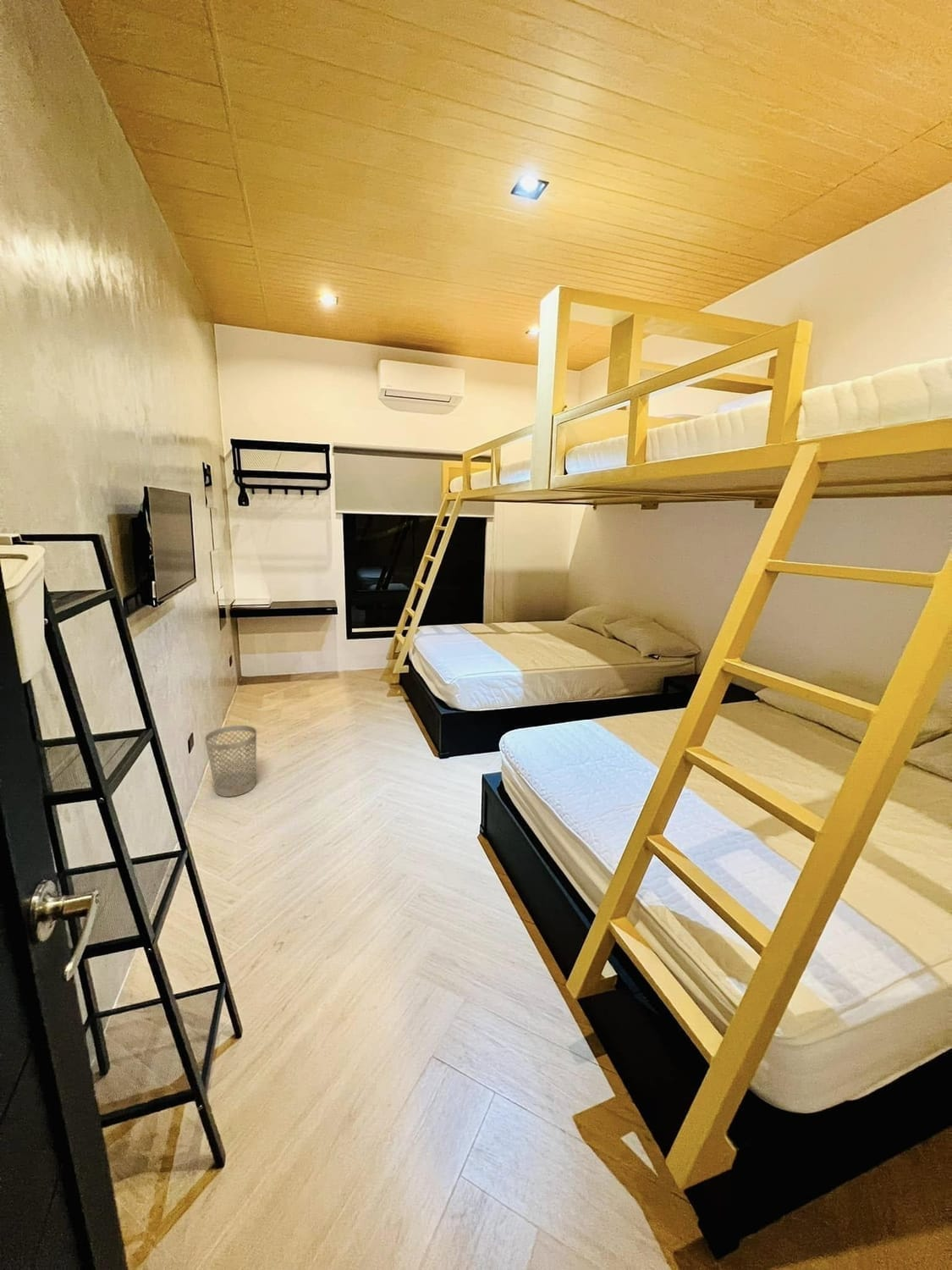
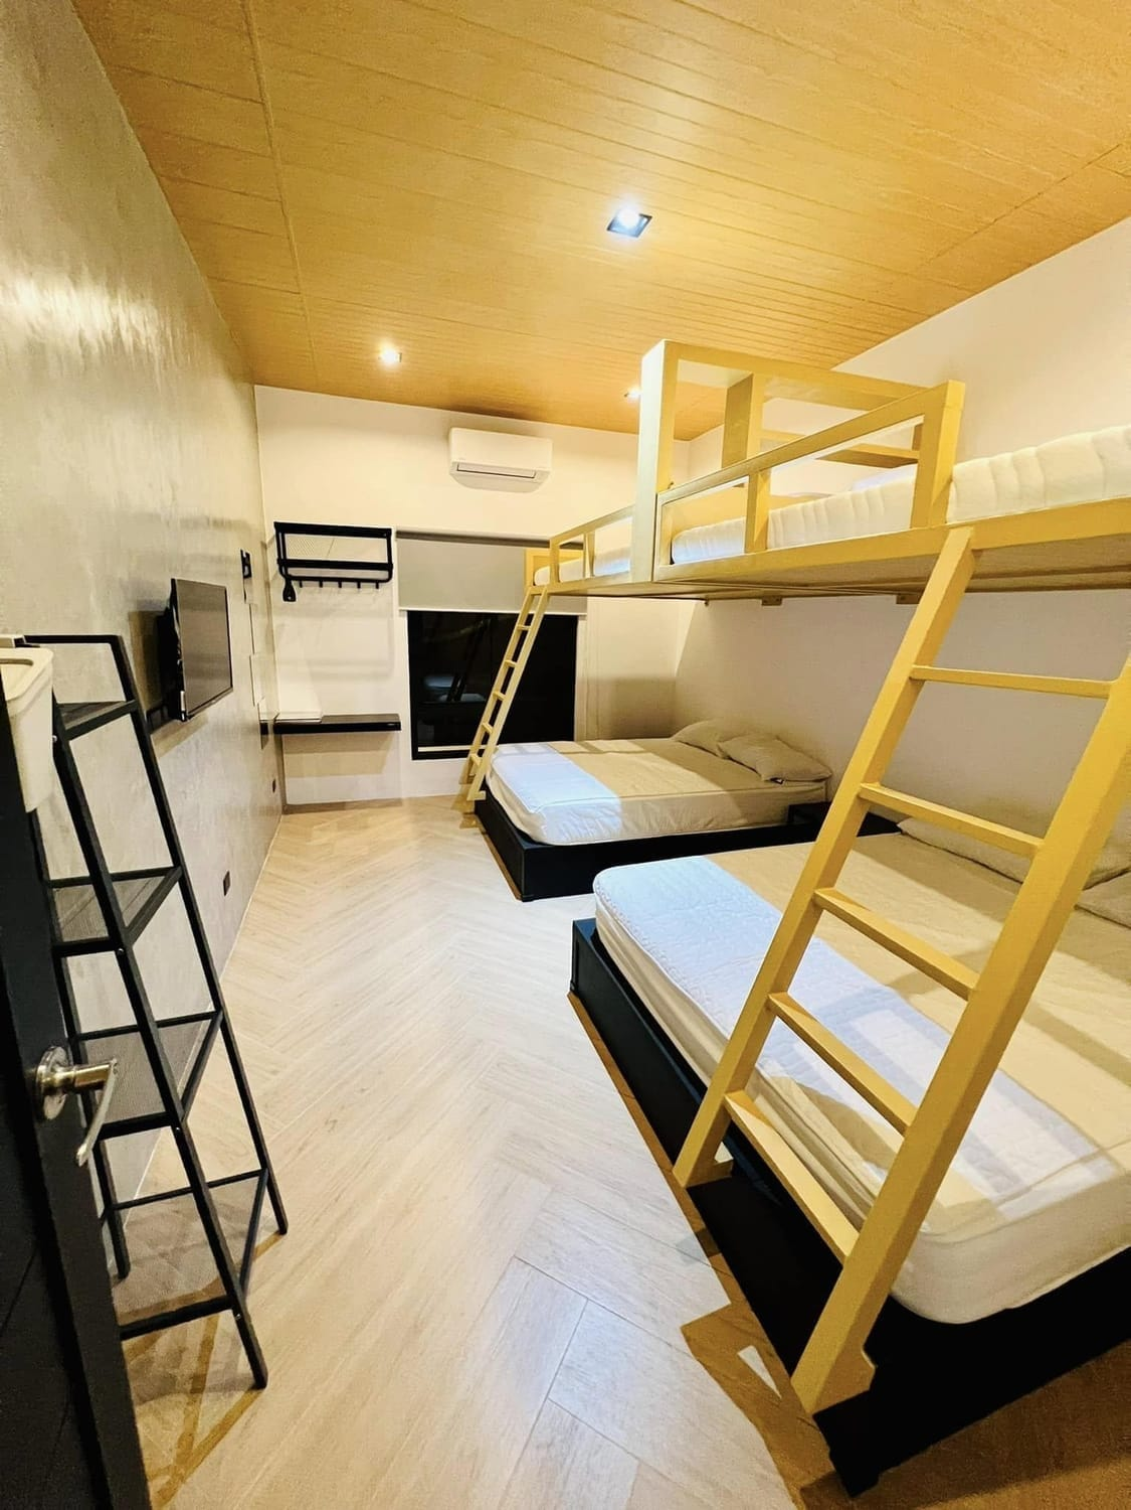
- wastebasket (233, 760)
